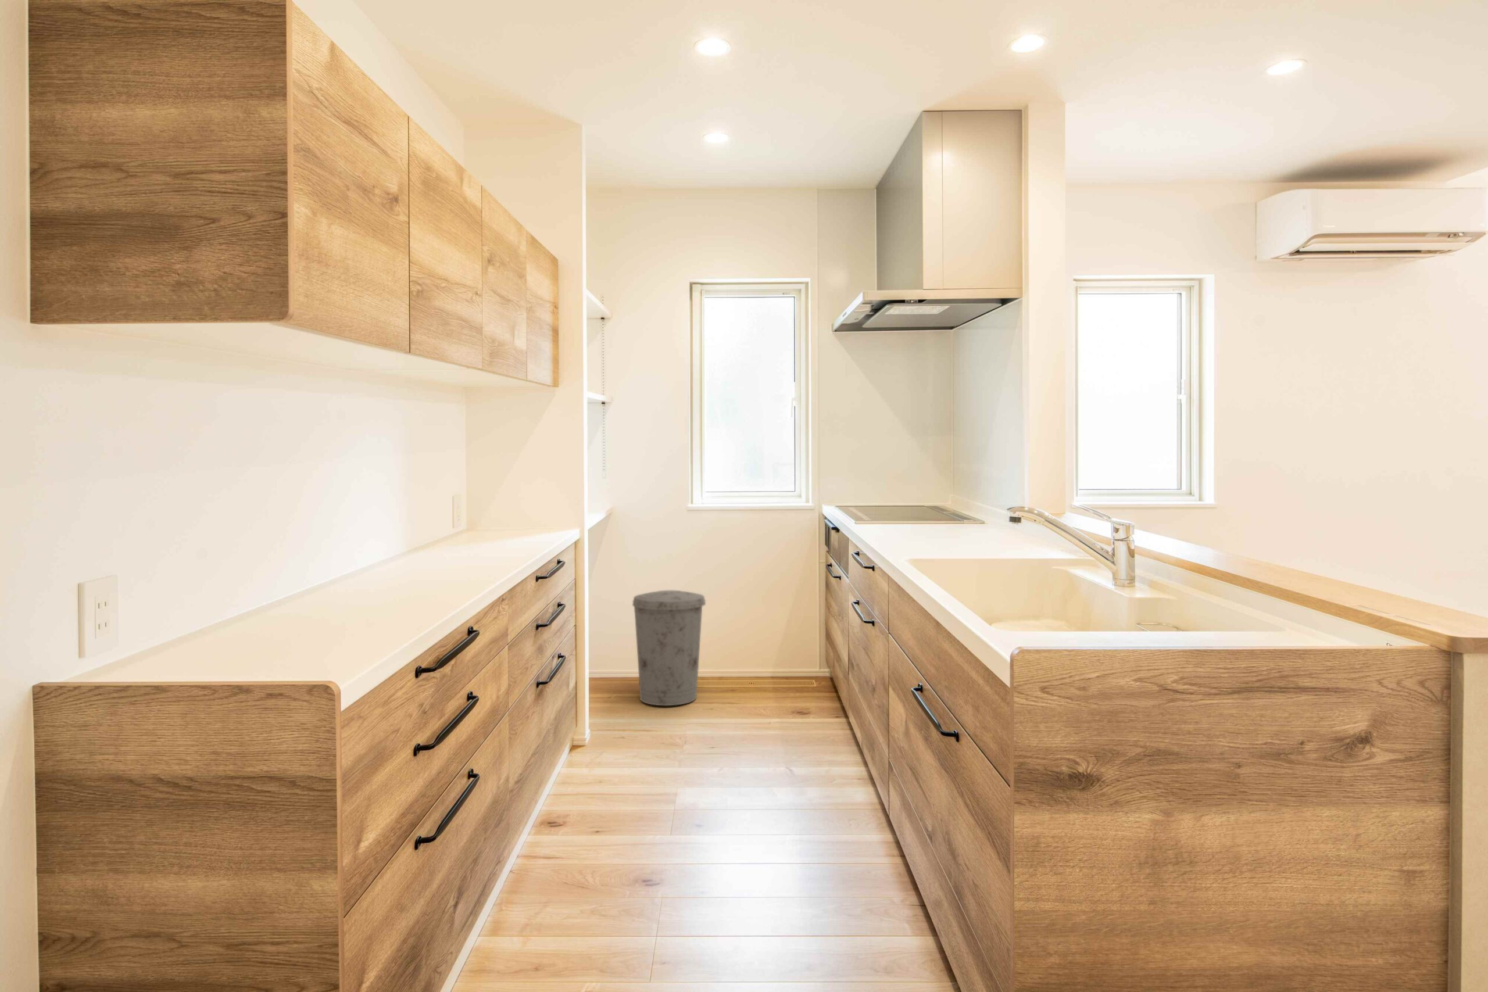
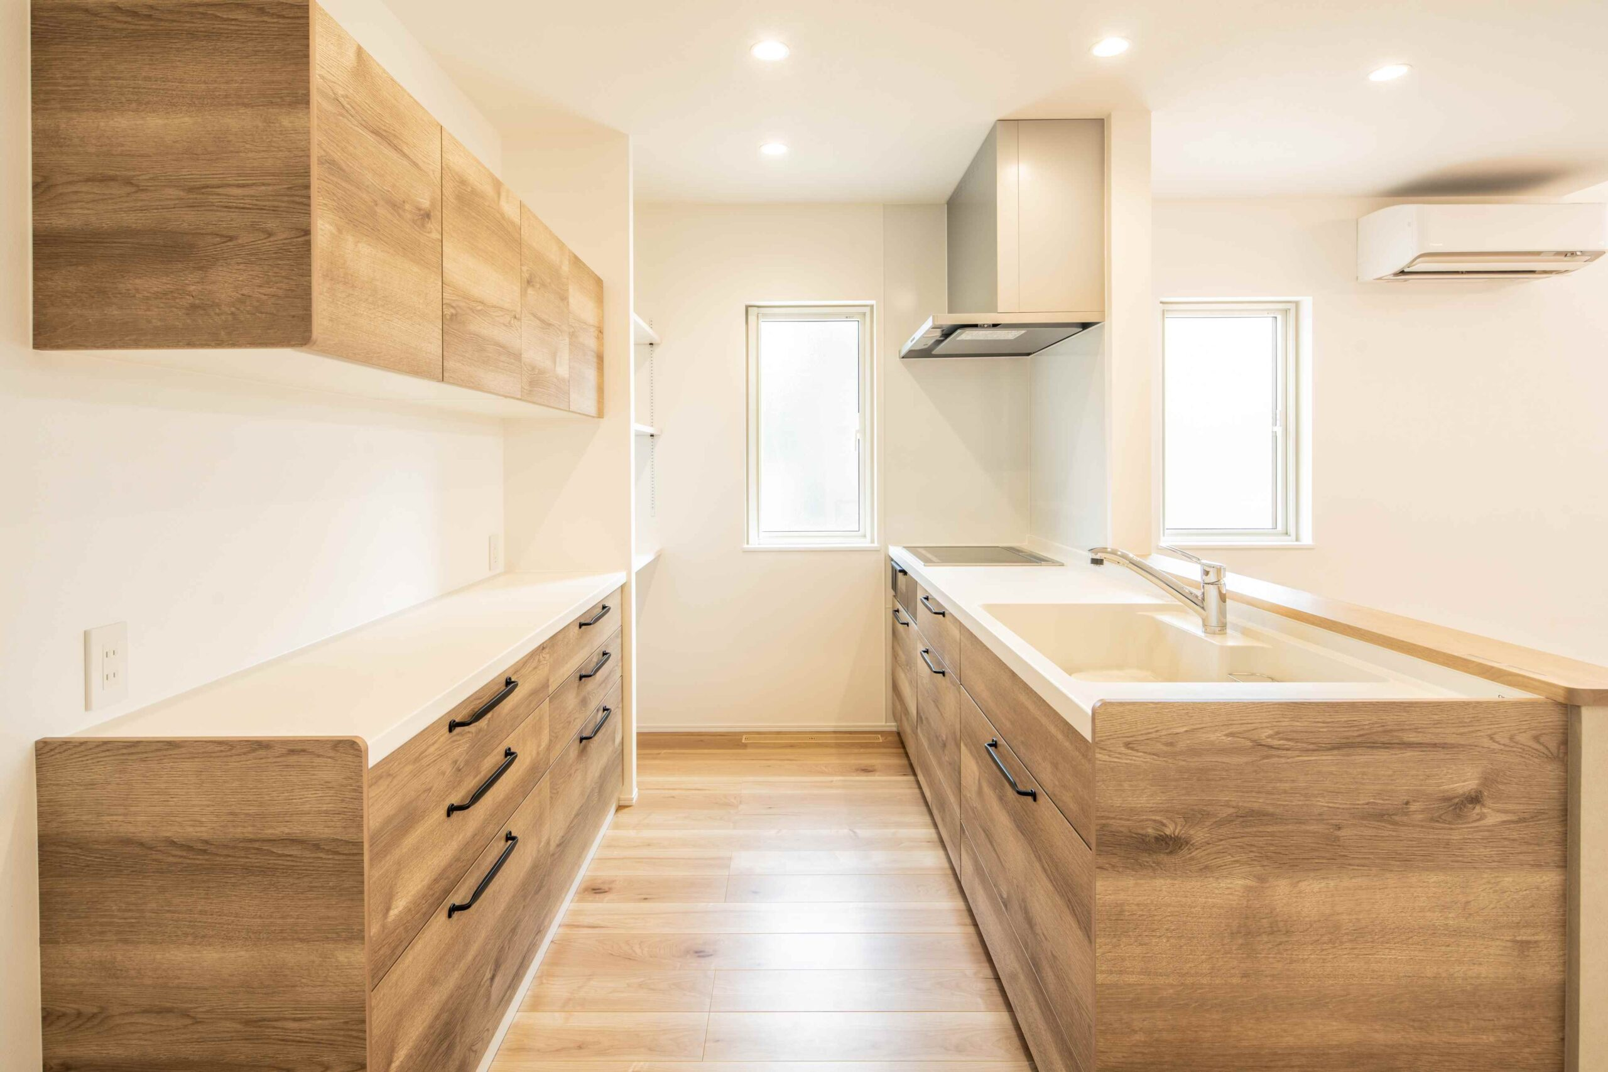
- trash can (669, 644)
